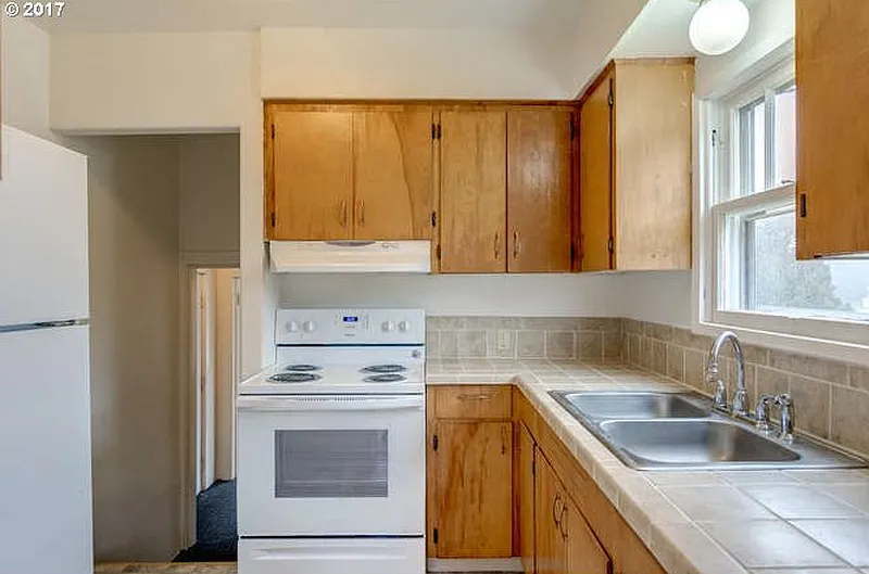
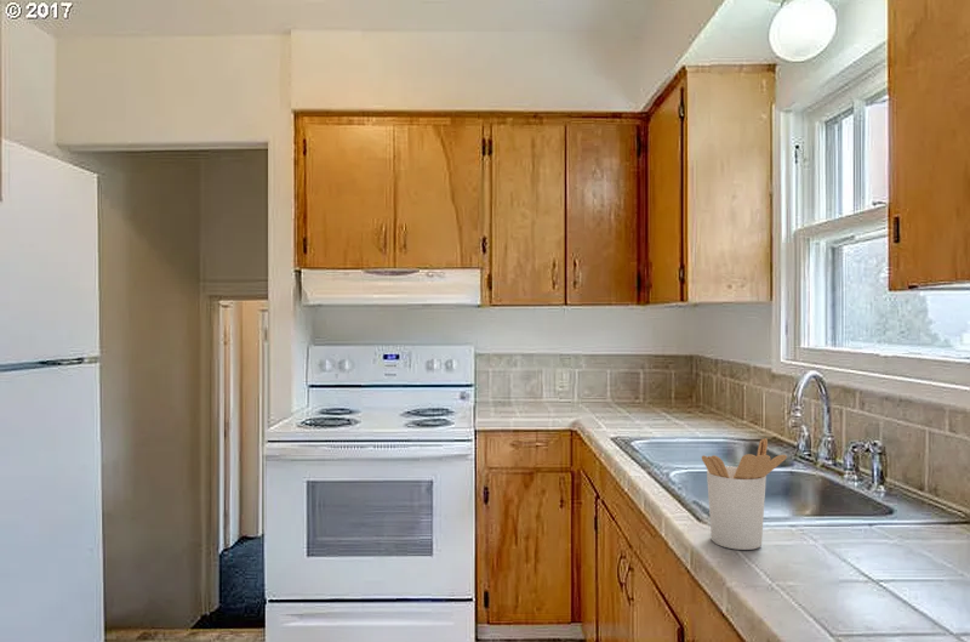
+ utensil holder (744, 494)
